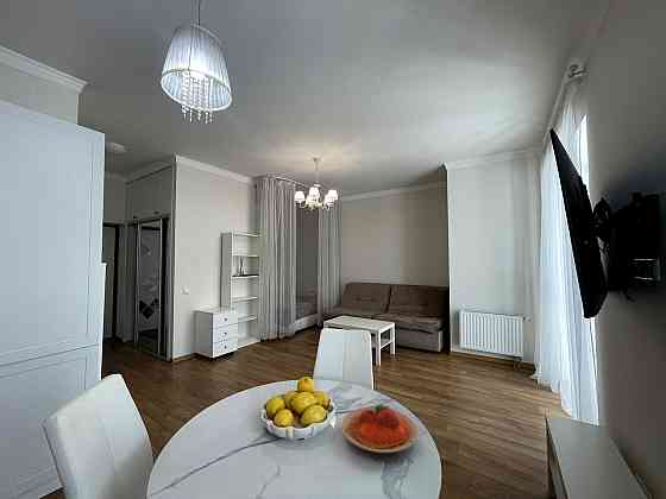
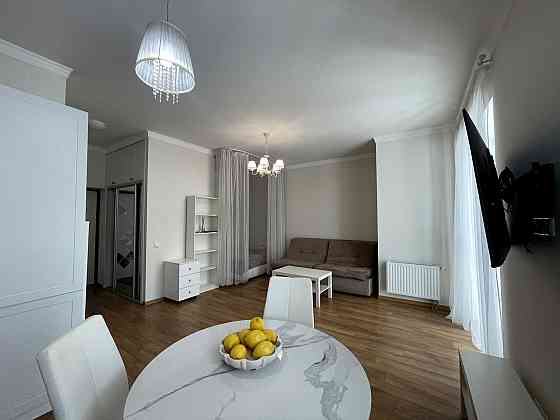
- plate (378, 422)
